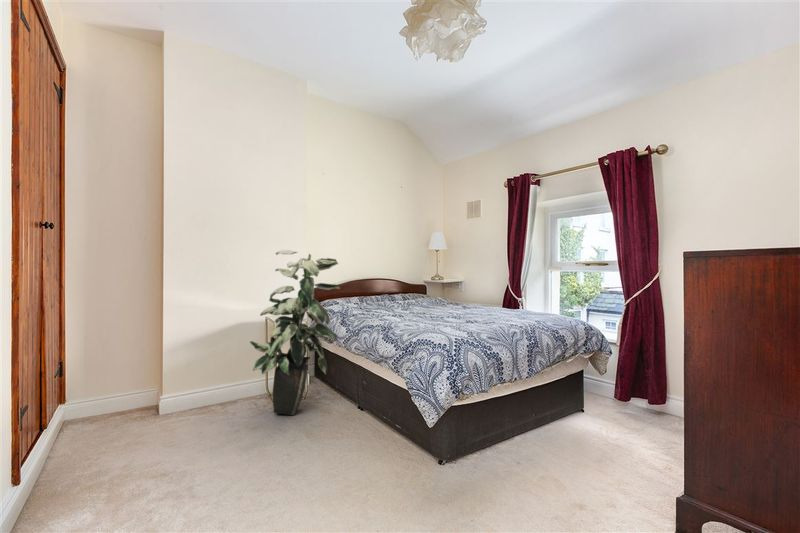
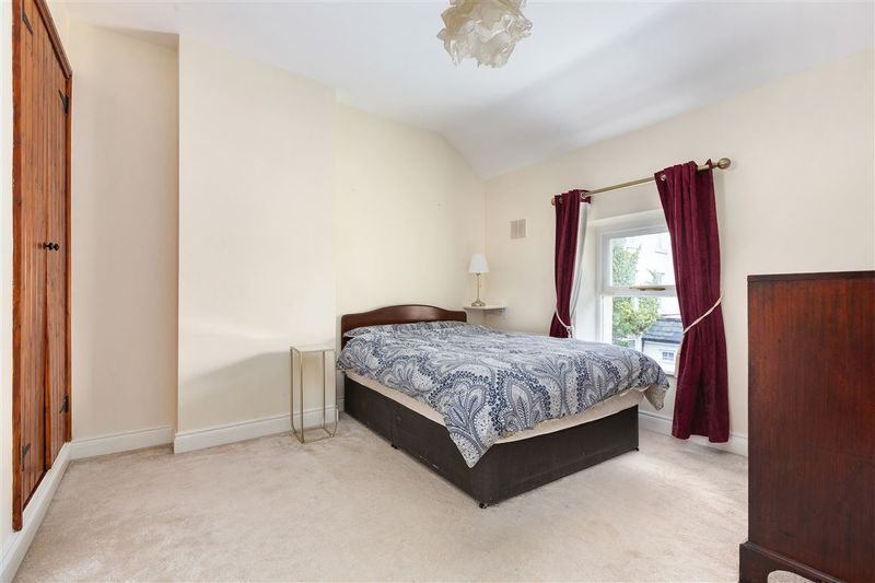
- indoor plant (295, 329)
